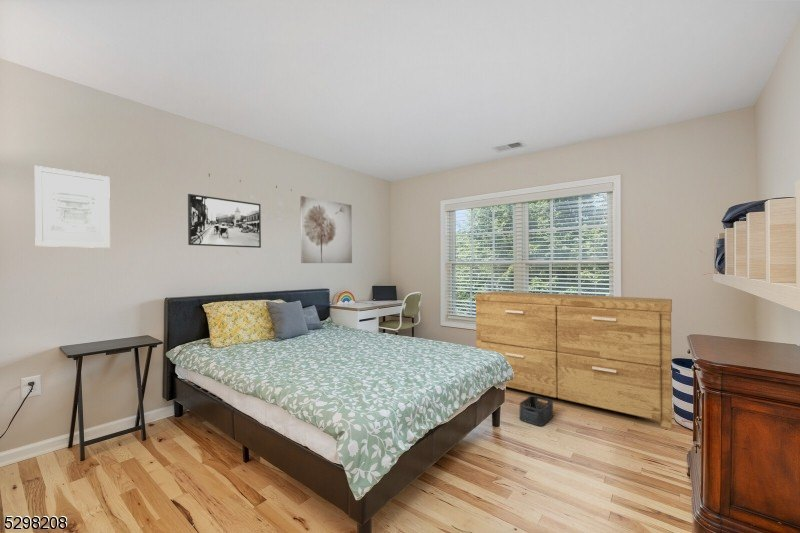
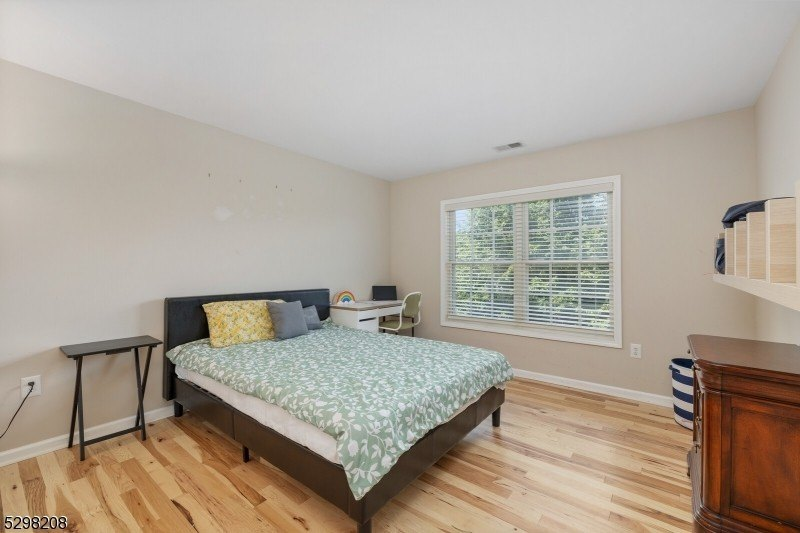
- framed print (227, 222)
- wall art (327, 232)
- dresser (563, 345)
- wall art (74, 209)
- storage bin (536, 409)
